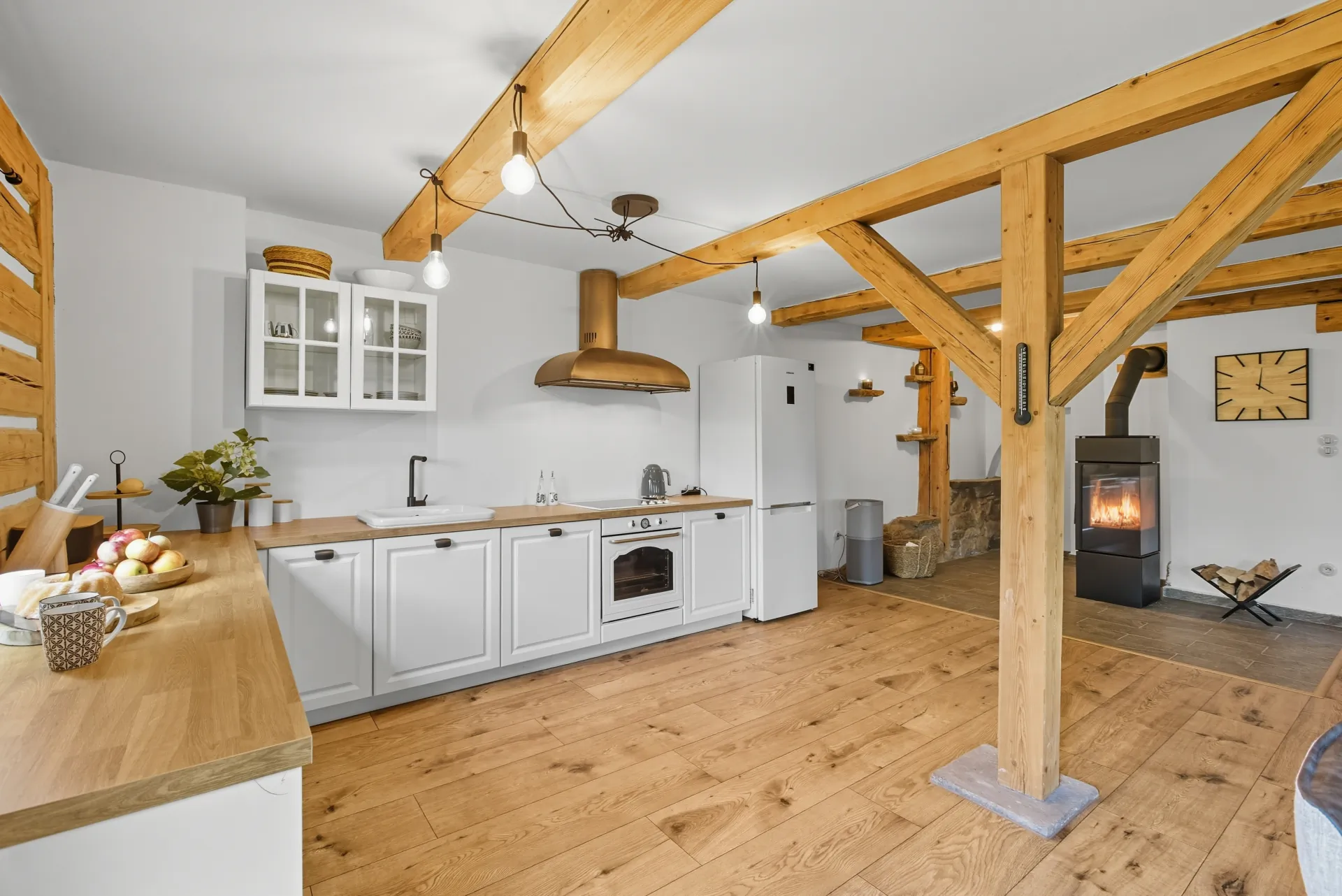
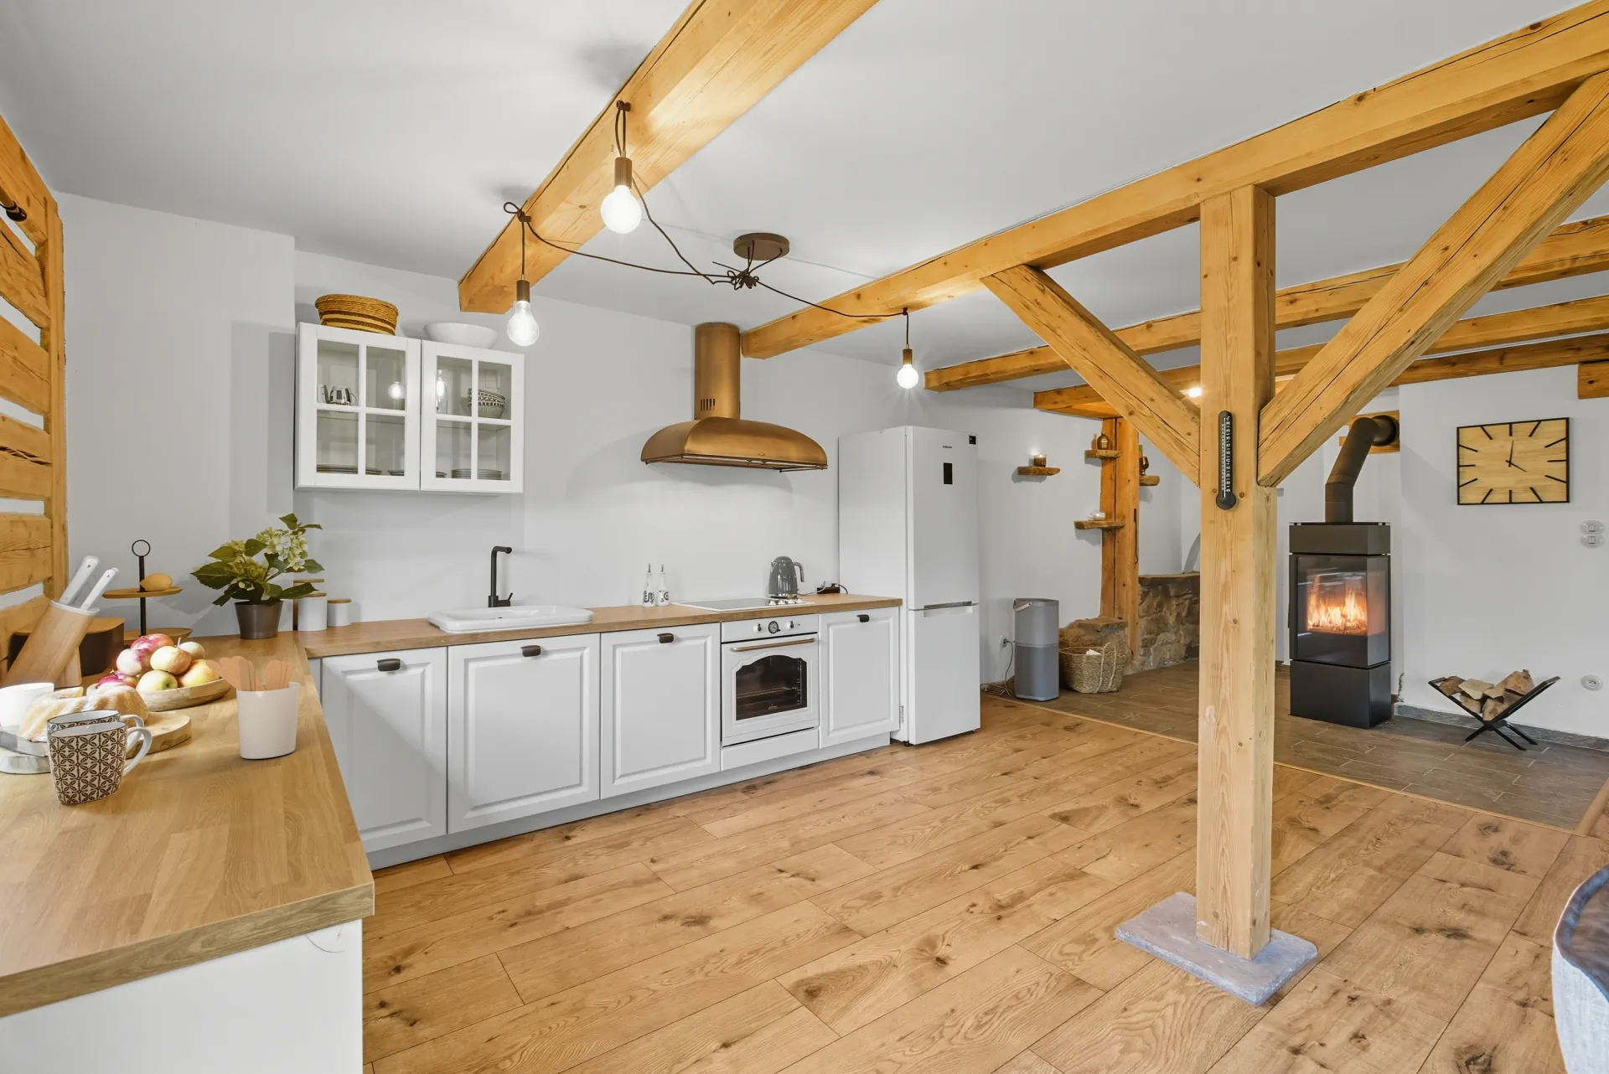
+ utensil holder (254, 702)
